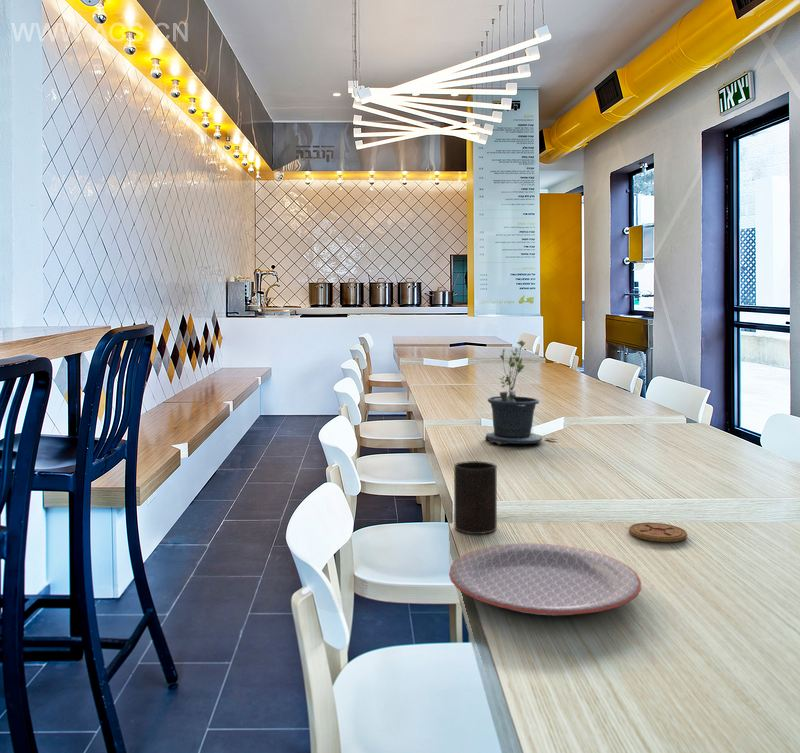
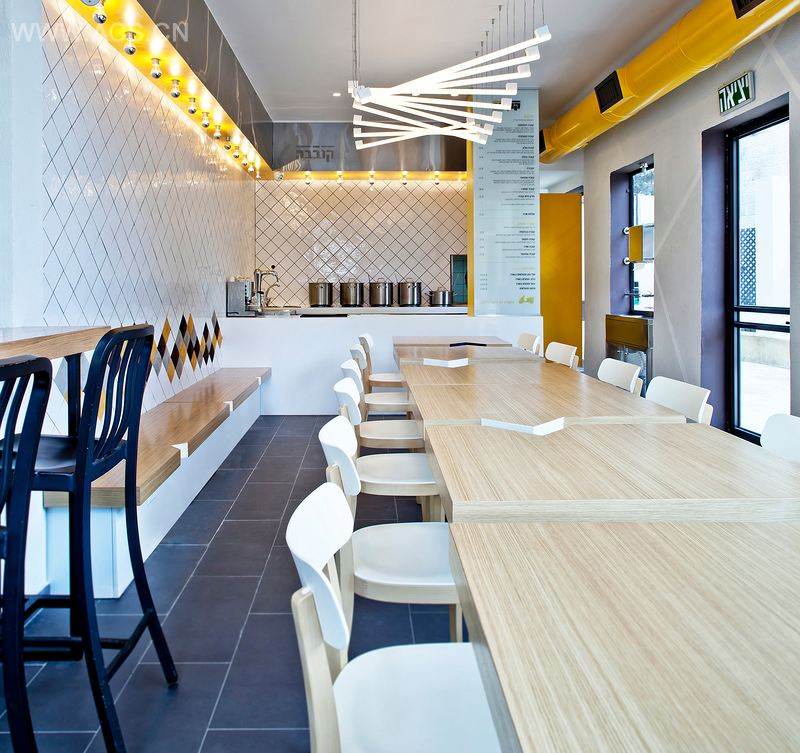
- cup (475, 496)
- coaster (657, 531)
- potted plant (515, 390)
- plate (542, 580)
